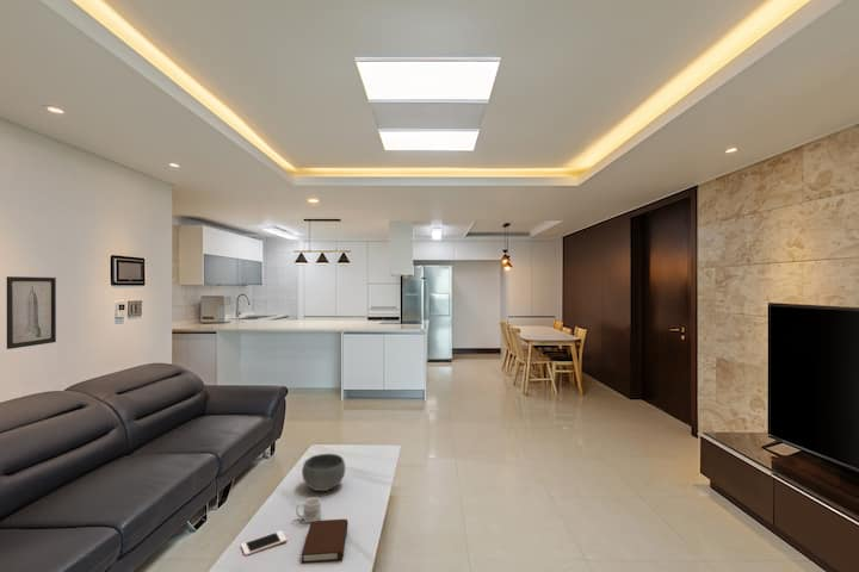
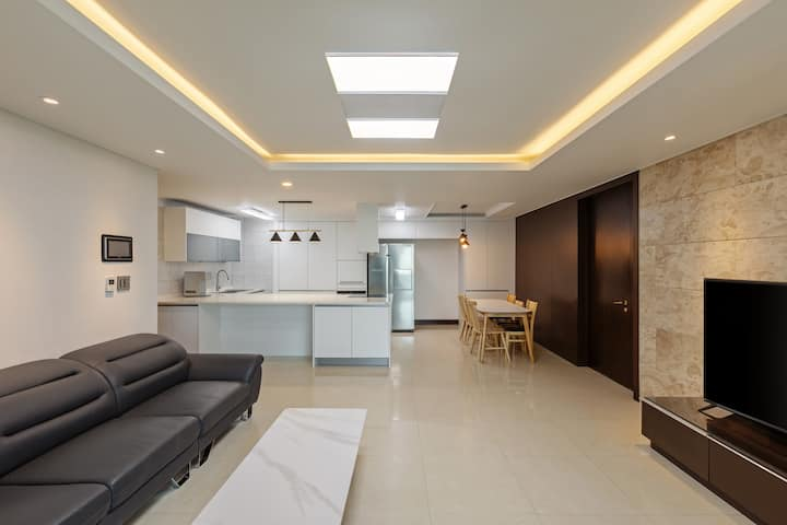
- mug (308, 509)
- book (326, 539)
- bowl (323, 473)
- wall art (32, 311)
- cell phone (264, 542)
